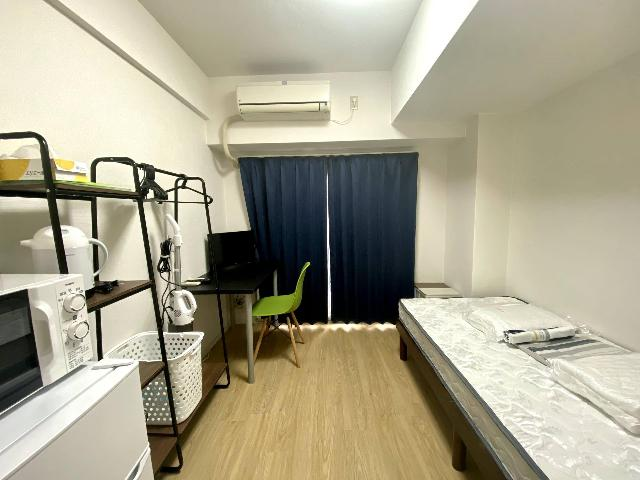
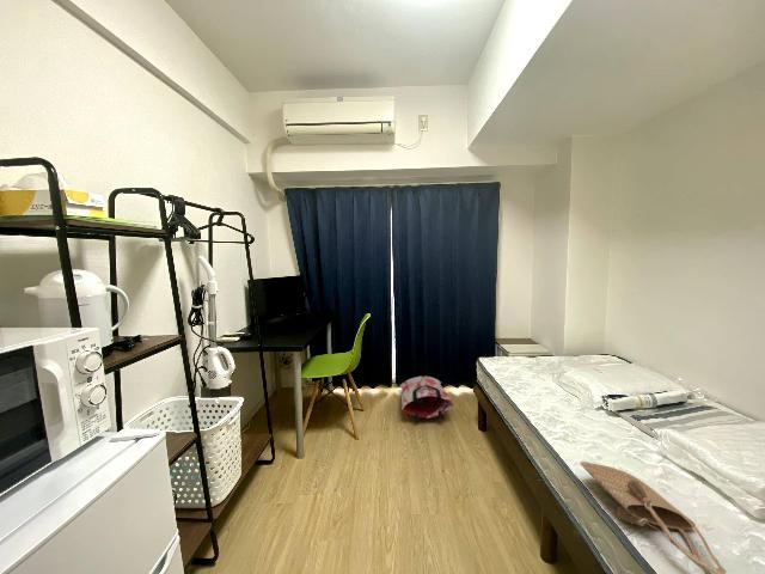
+ tote bag (651, 503)
+ bag (423, 392)
